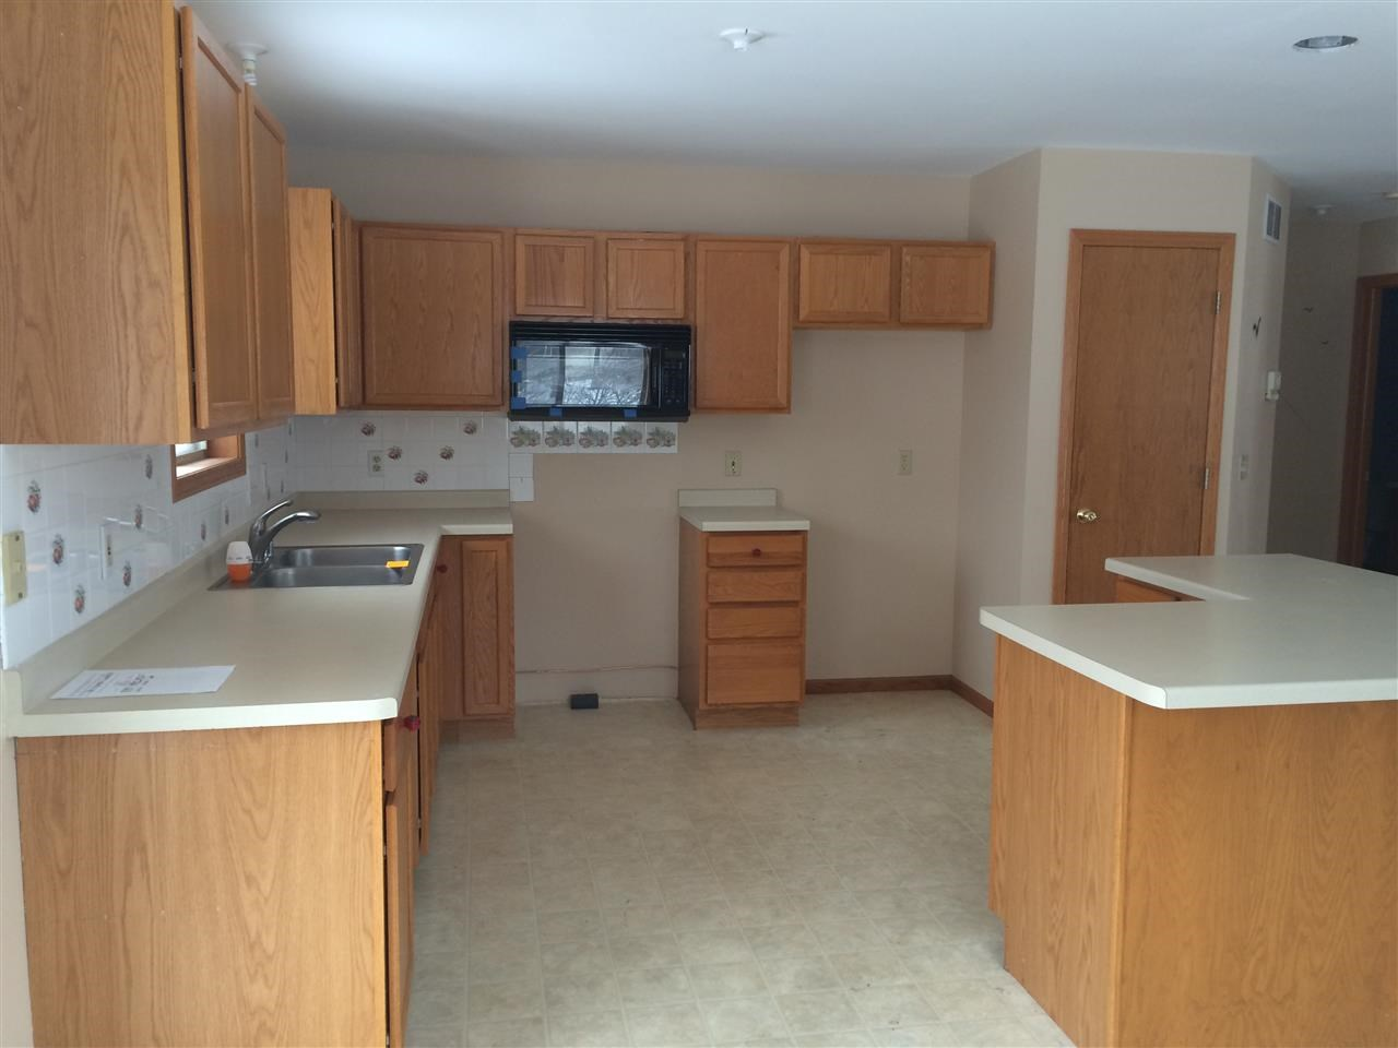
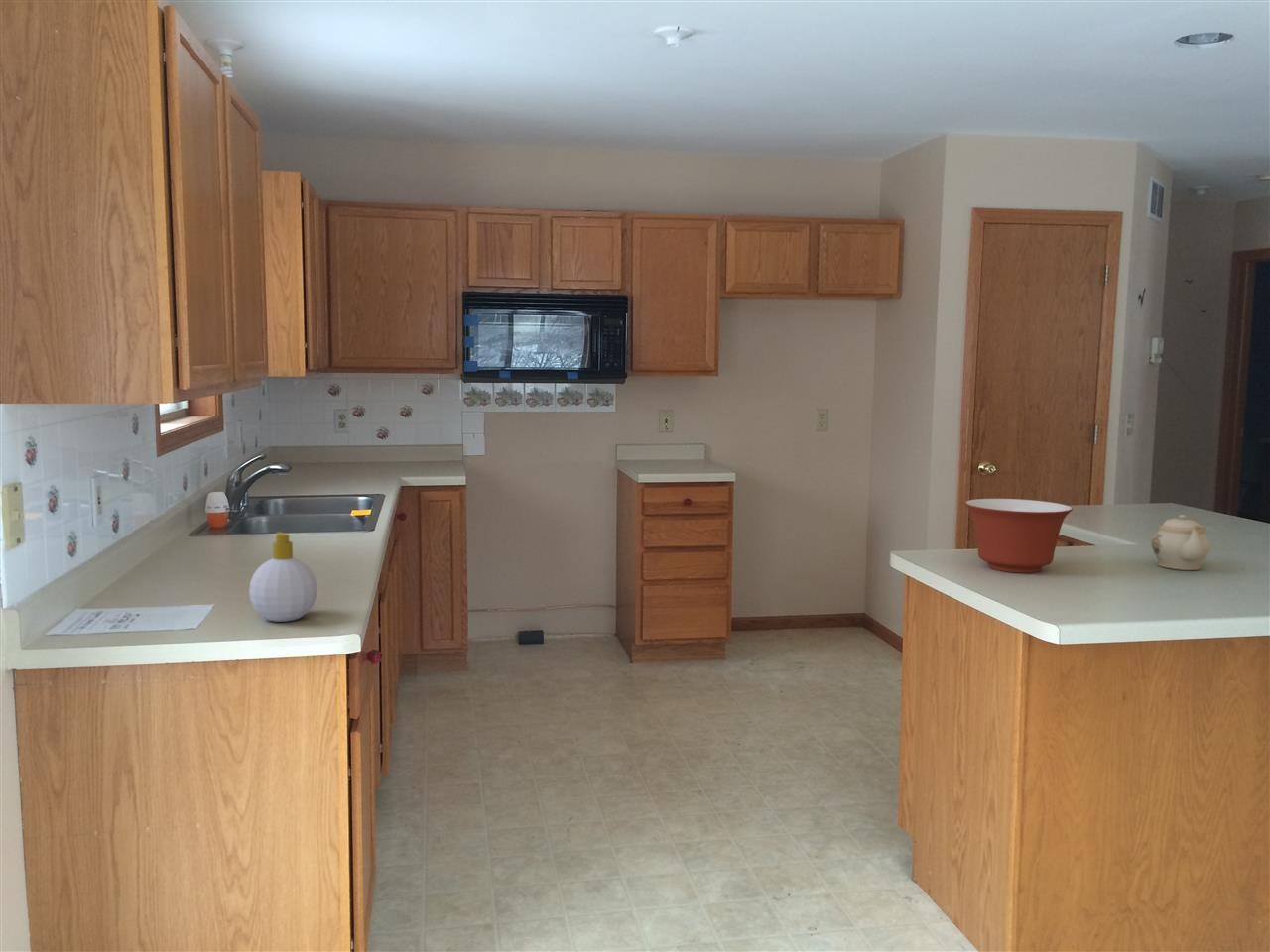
+ teapot (1180, 540)
+ soap bottle (283, 576)
+ mixing bowl (1016, 536)
